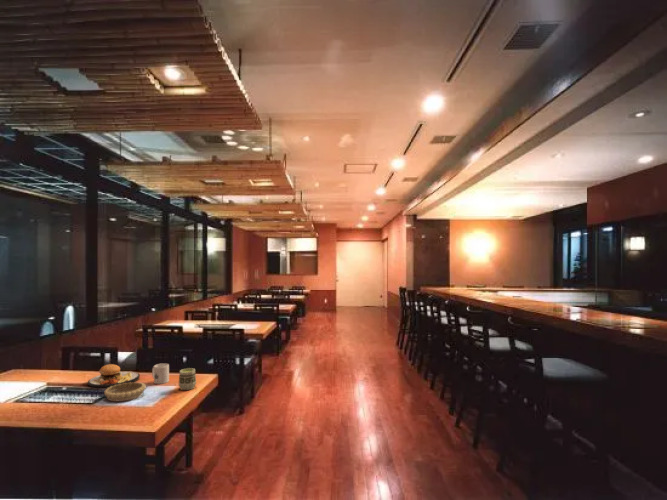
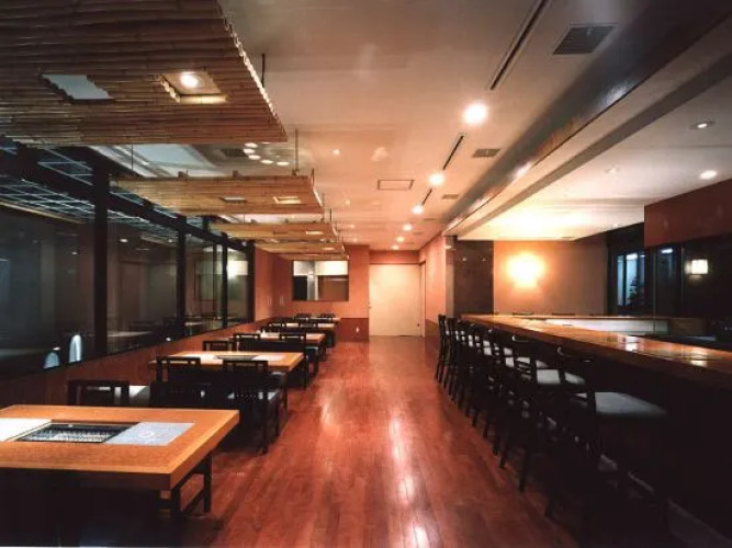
- plate (114, 369)
- cup (187, 379)
- decorative bowl (125, 392)
- mug (159, 373)
